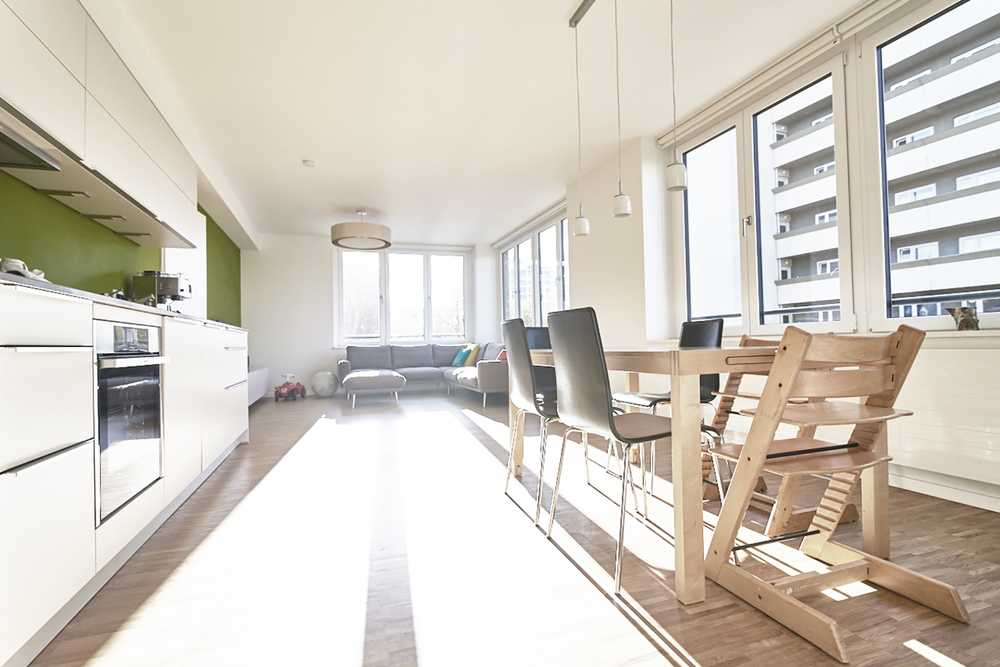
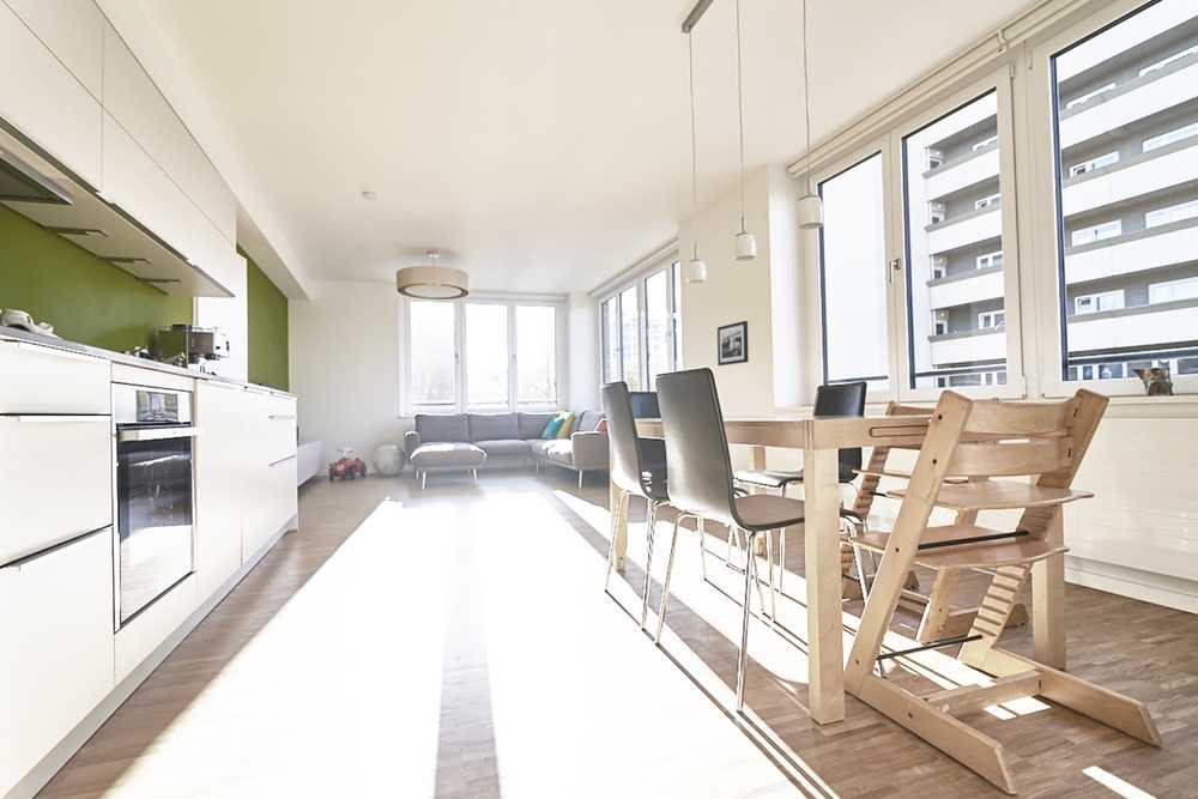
+ picture frame (732, 344)
